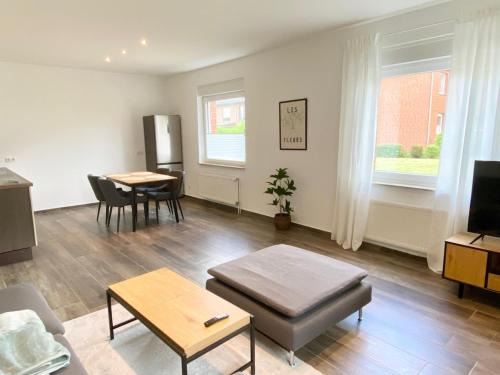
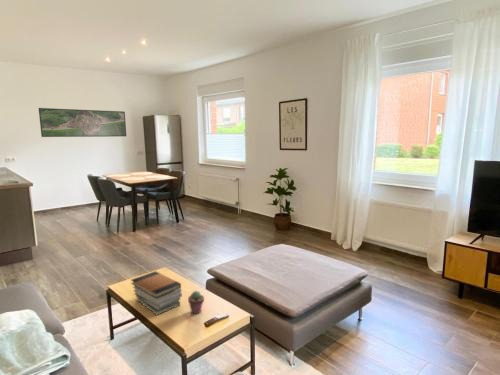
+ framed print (86, 123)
+ potted succulent (196, 301)
+ book stack (156, 292)
